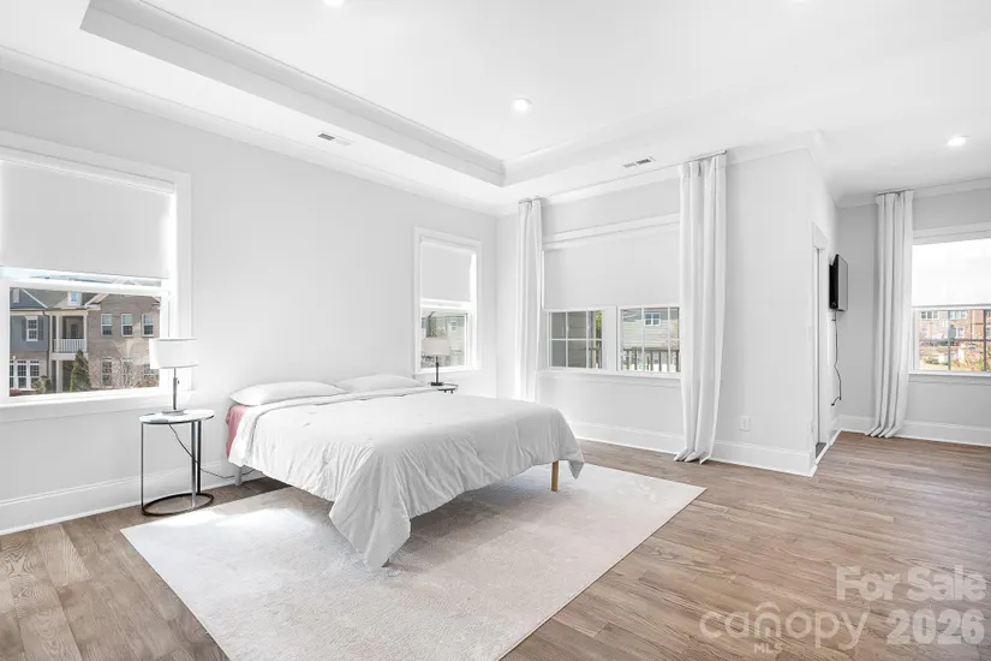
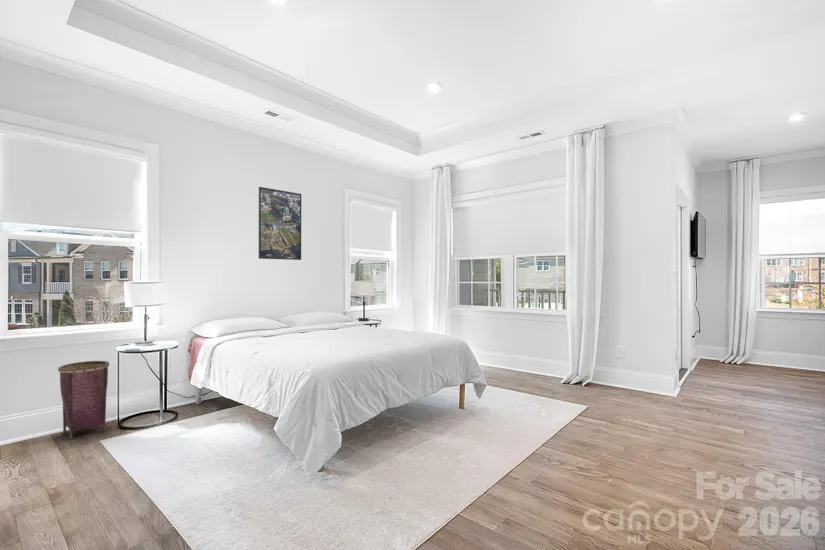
+ woven basket (84, 398)
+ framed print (280, 224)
